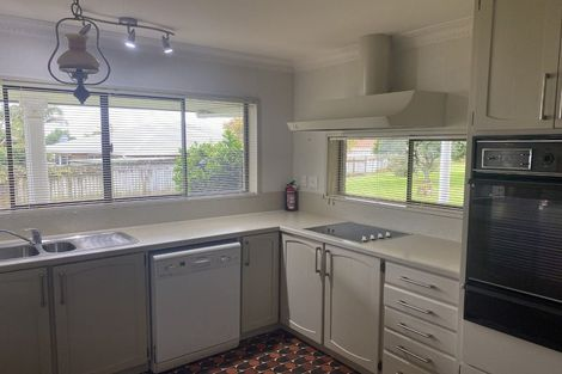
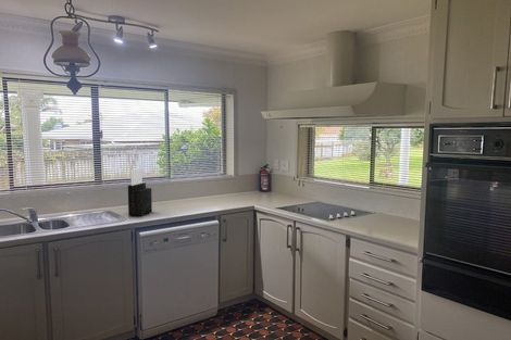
+ knife block (141, 191)
